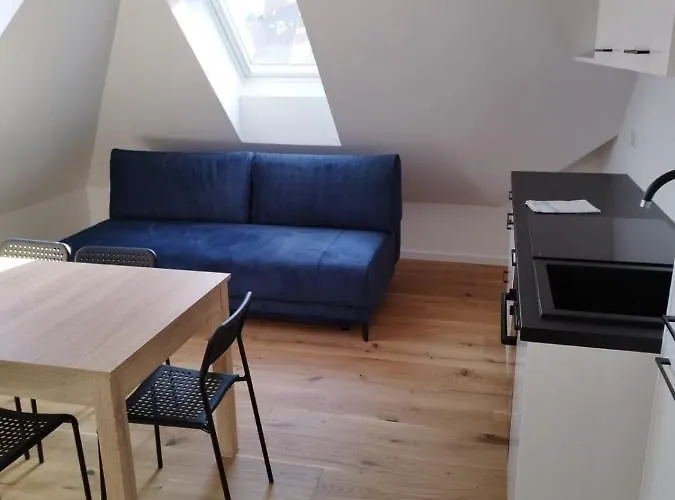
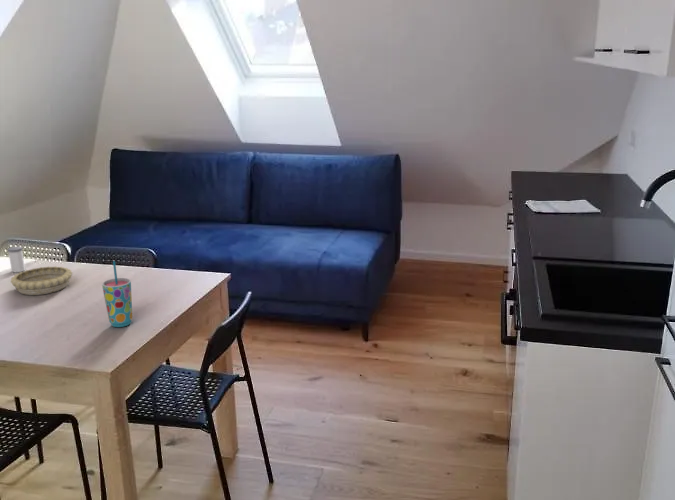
+ cup (117, 293)
+ decorative bowl (42, 280)
+ salt shaker (16, 259)
